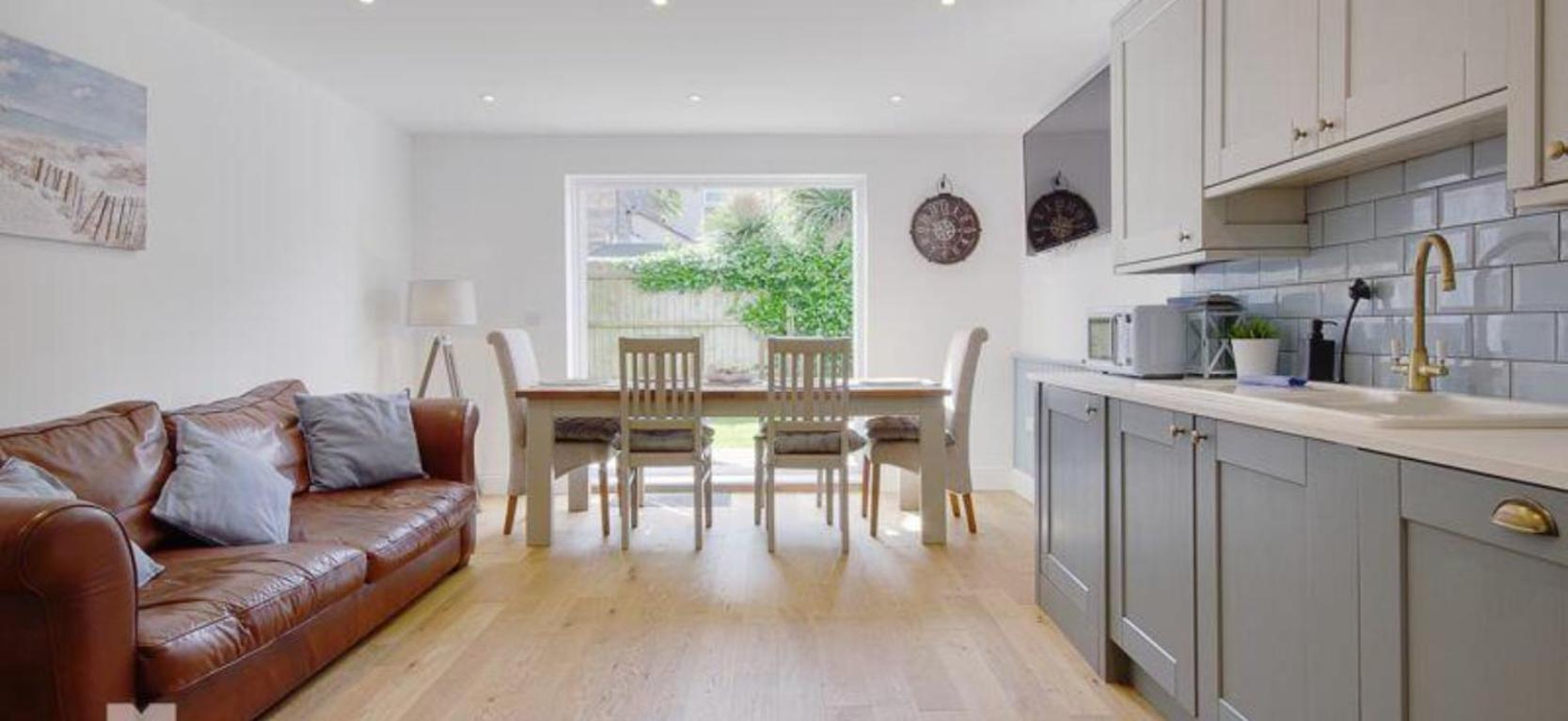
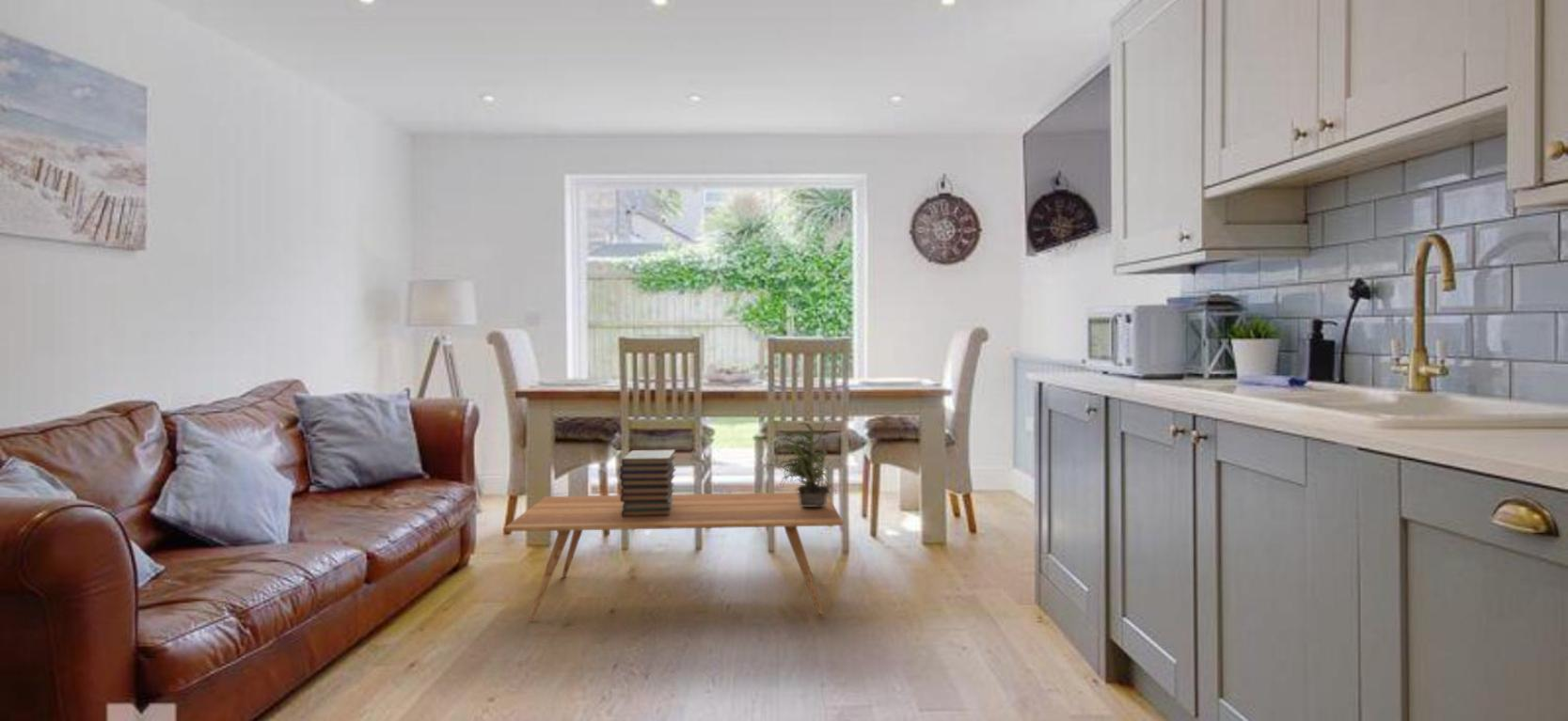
+ potted plant (805, 462)
+ book stack (649, 481)
+ coffee table (682, 527)
